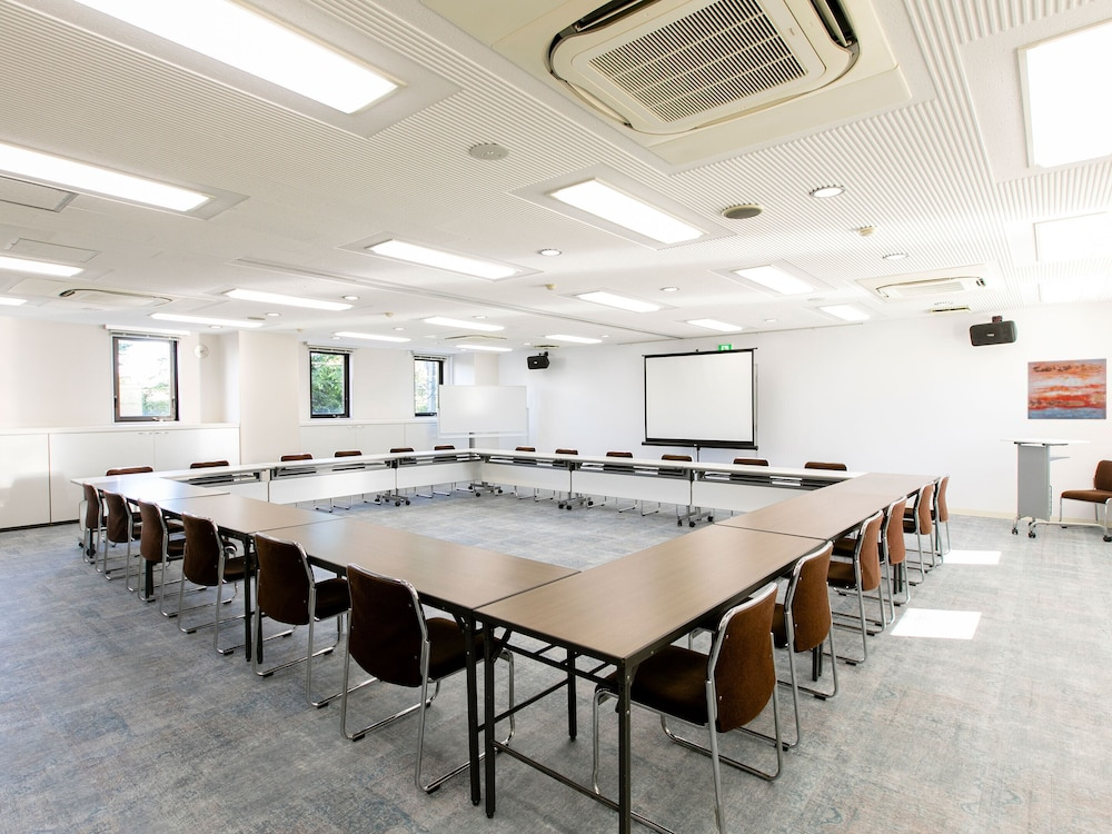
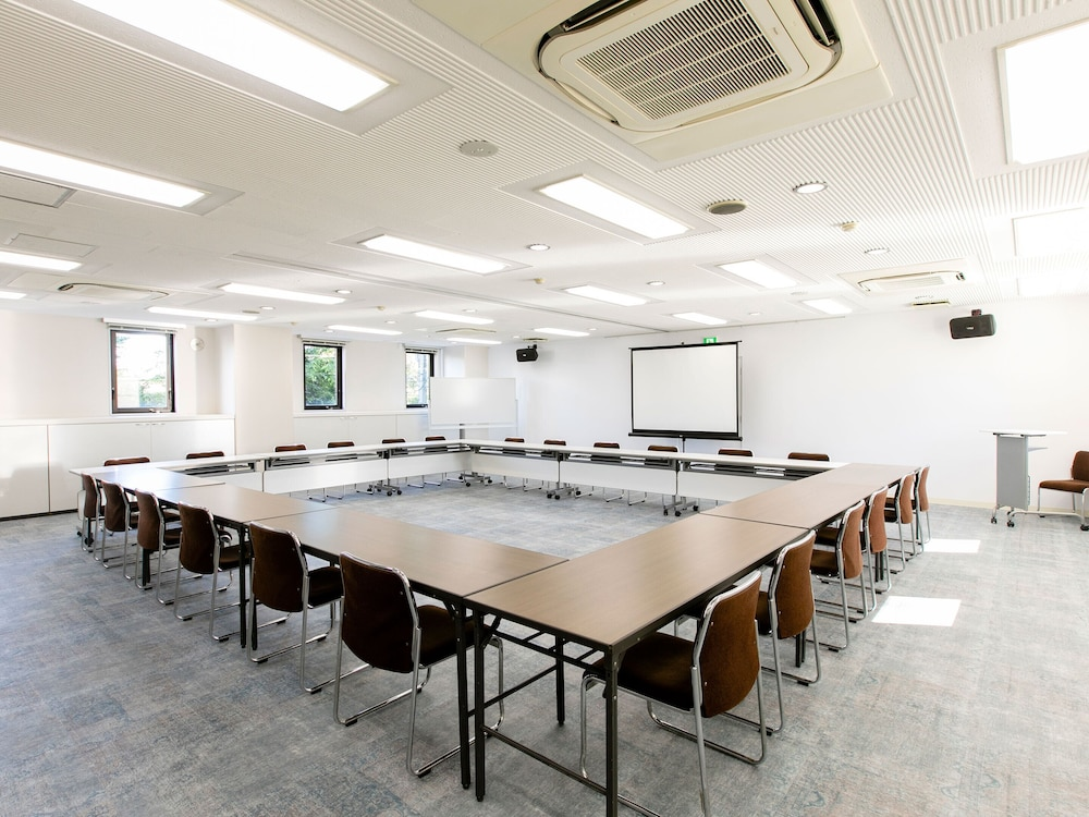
- wall art (1065, 389)
